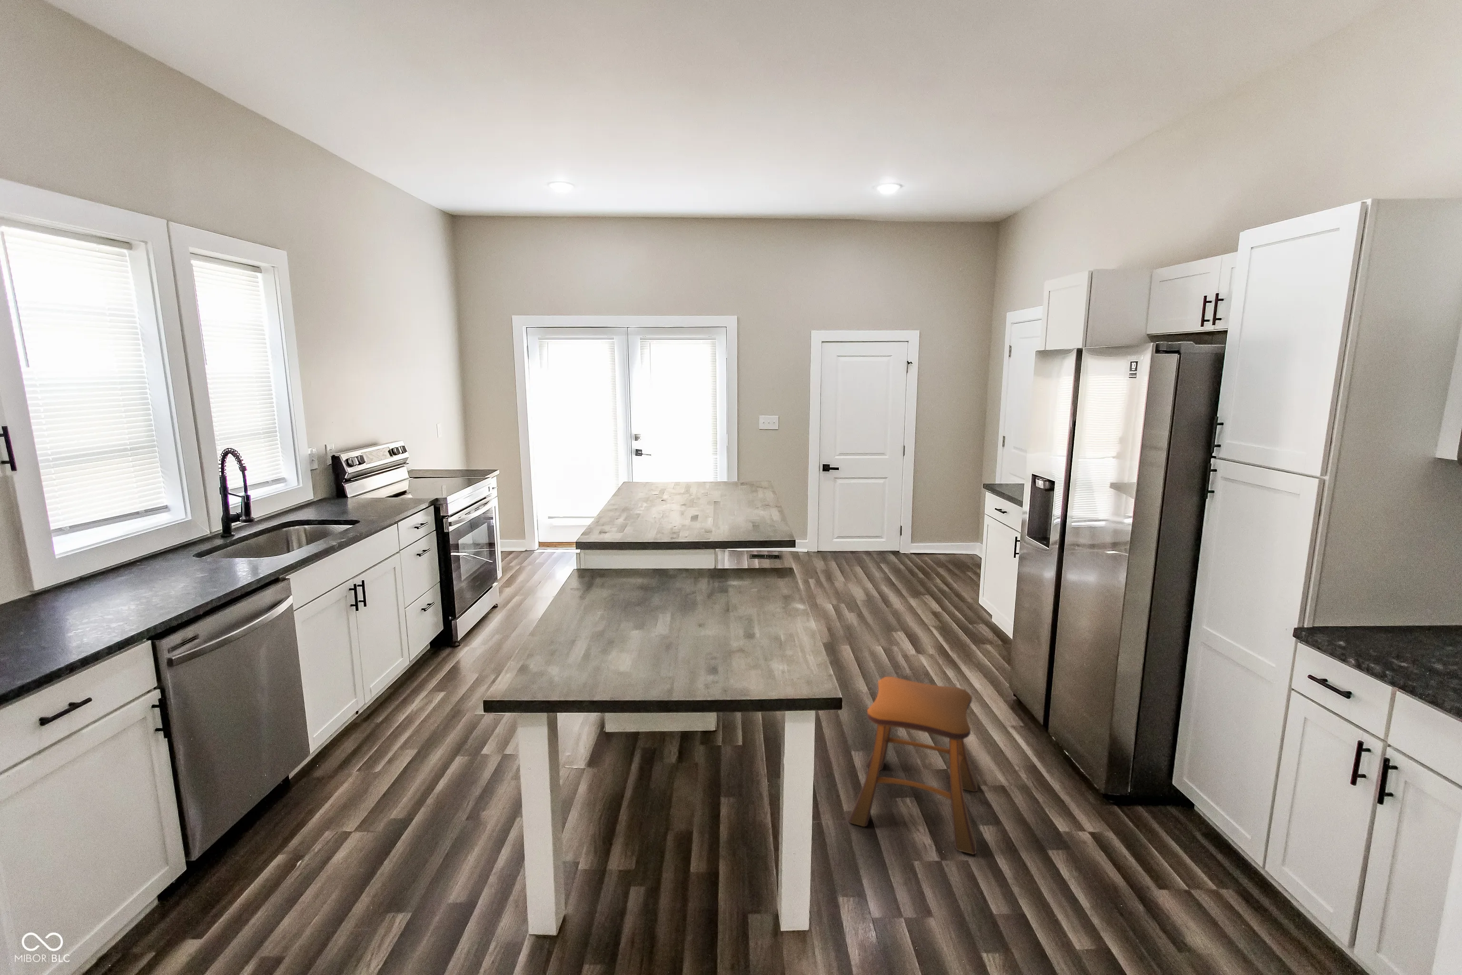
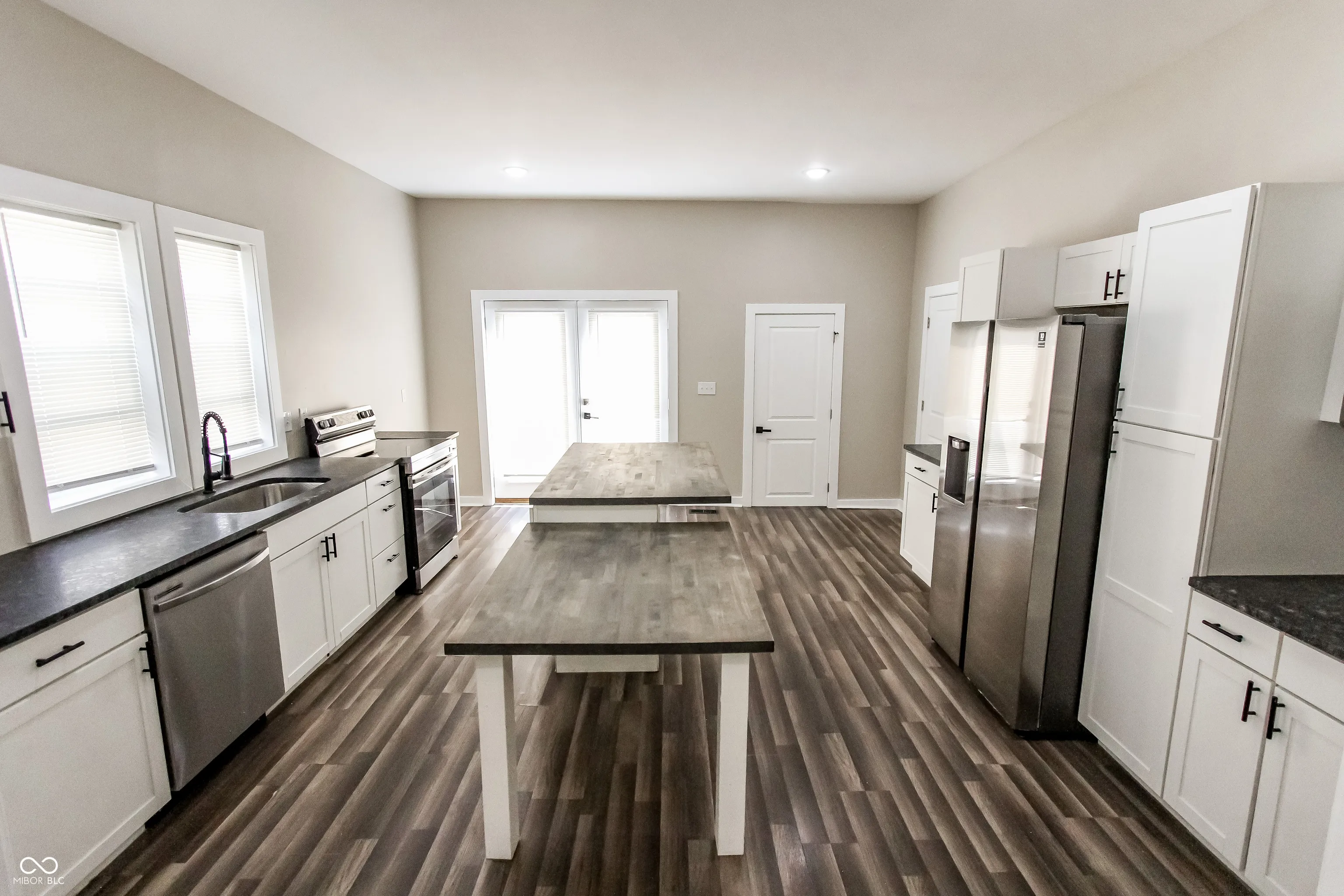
- stool (919, 746)
